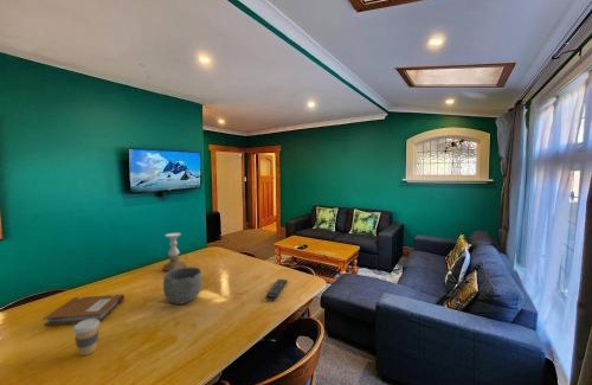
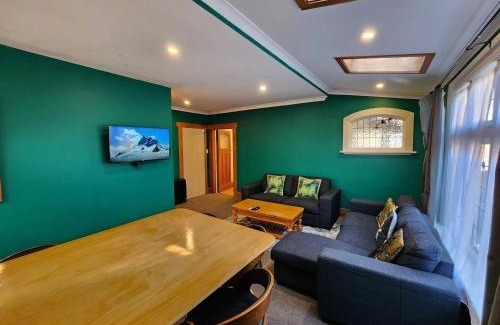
- notebook (89, 307)
- remote control (277, 288)
- coffee cup (86, 336)
- bowl (184, 285)
- candle holder (173, 250)
